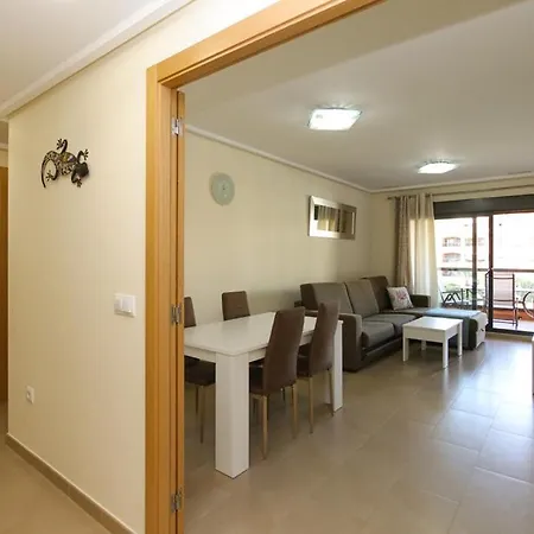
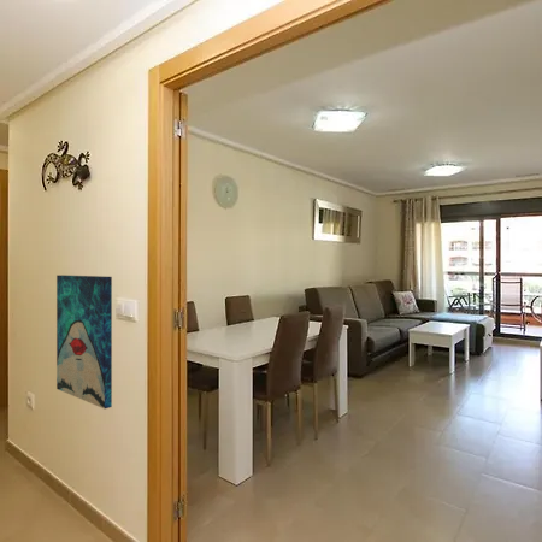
+ wall art (82, 336)
